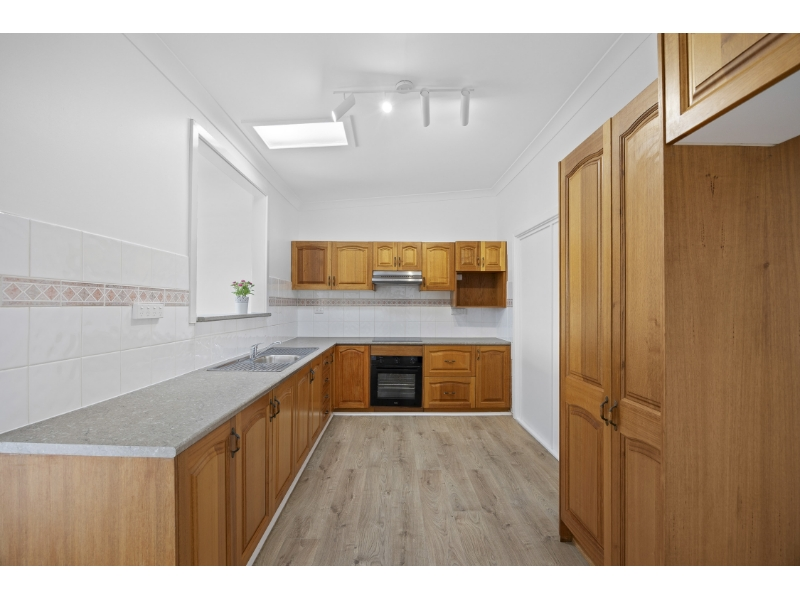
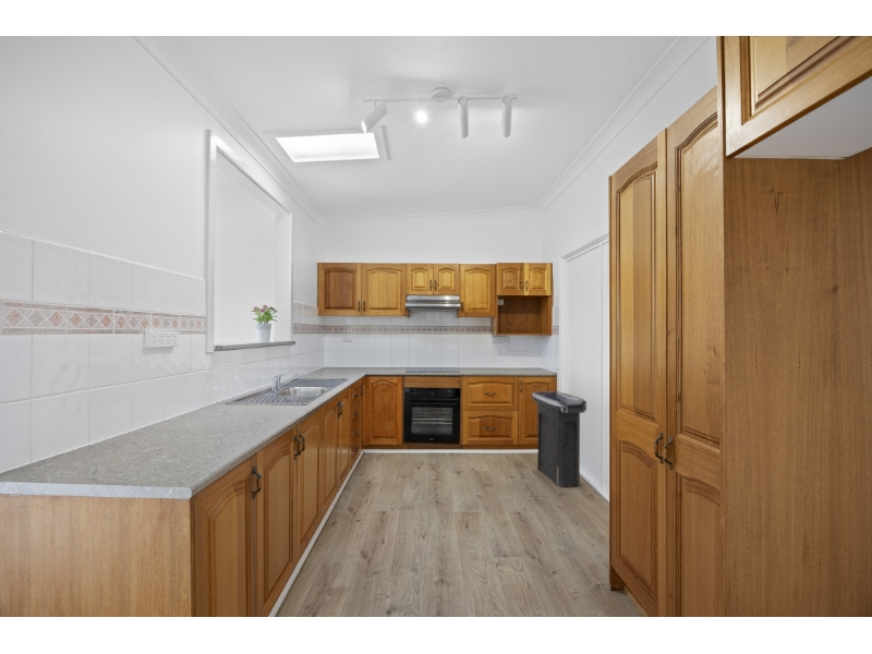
+ trash can (557, 436)
